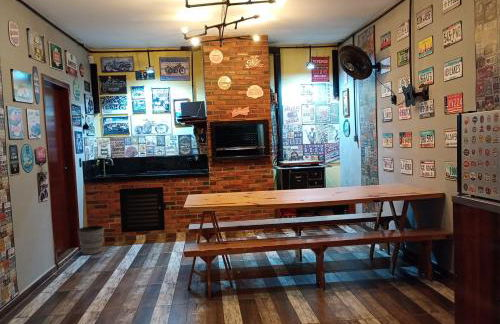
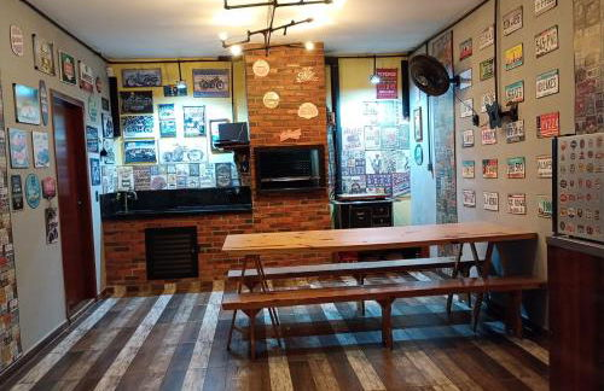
- planter pot (91, 240)
